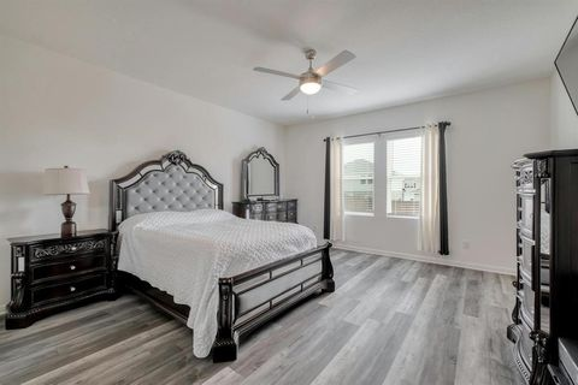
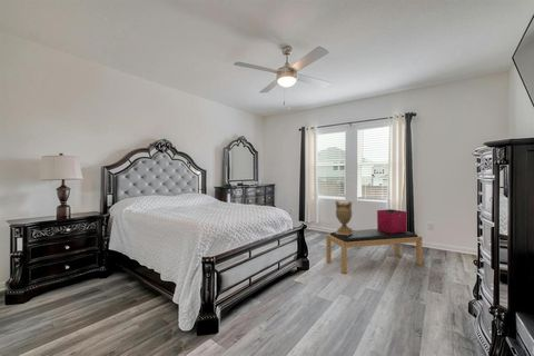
+ decorative urn (345, 217)
+ bench (373, 245)
+ storage bin (392, 220)
